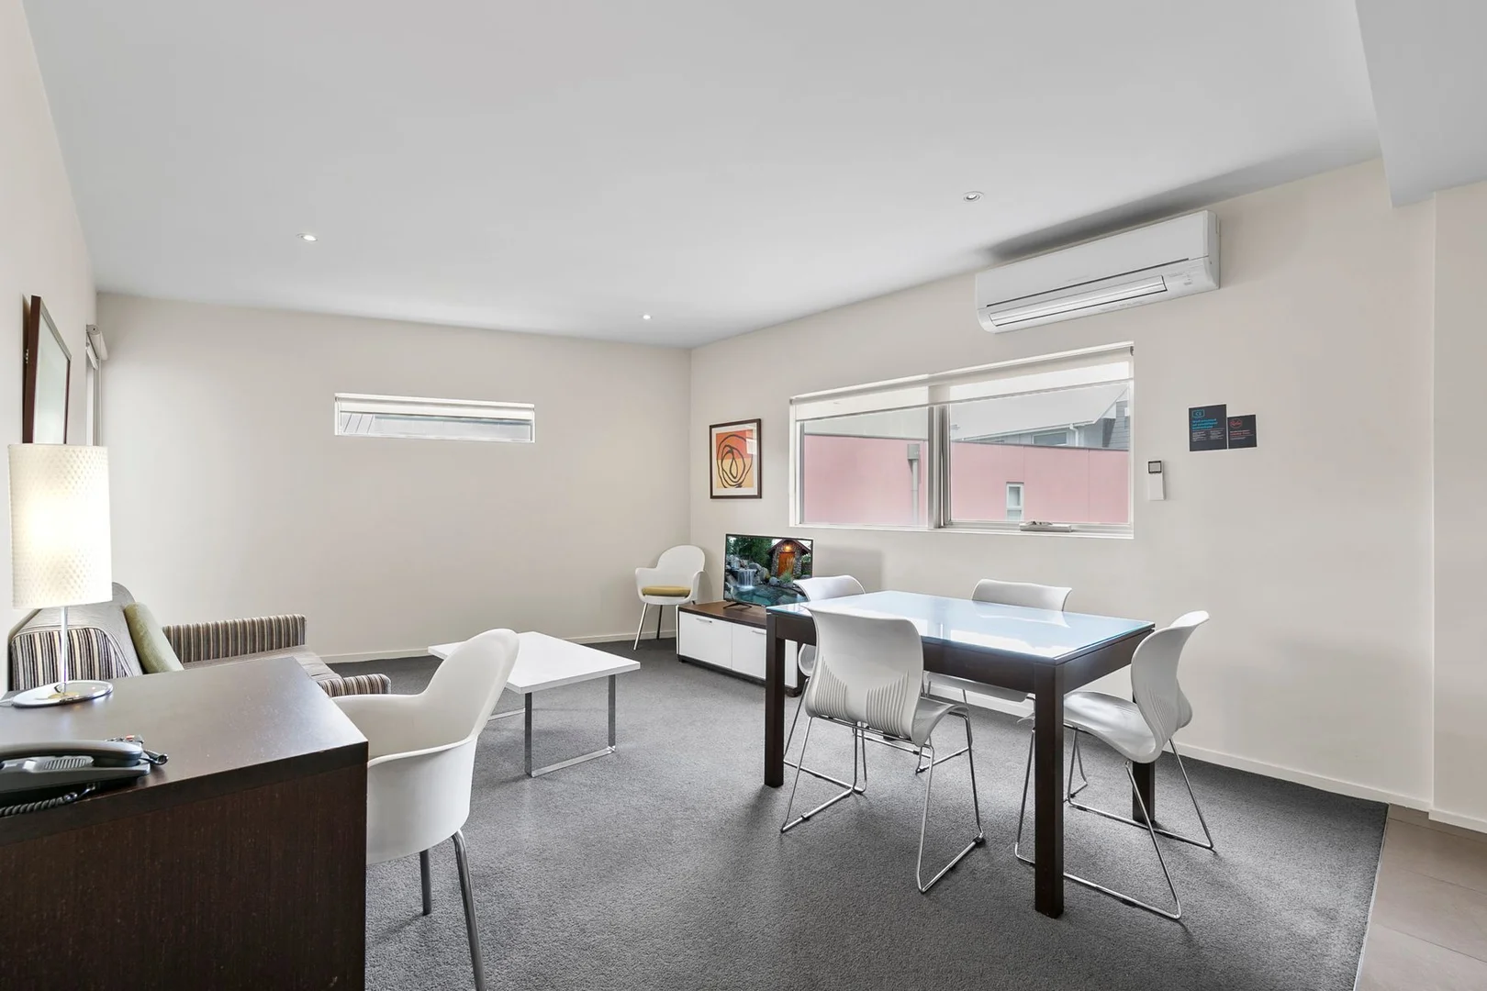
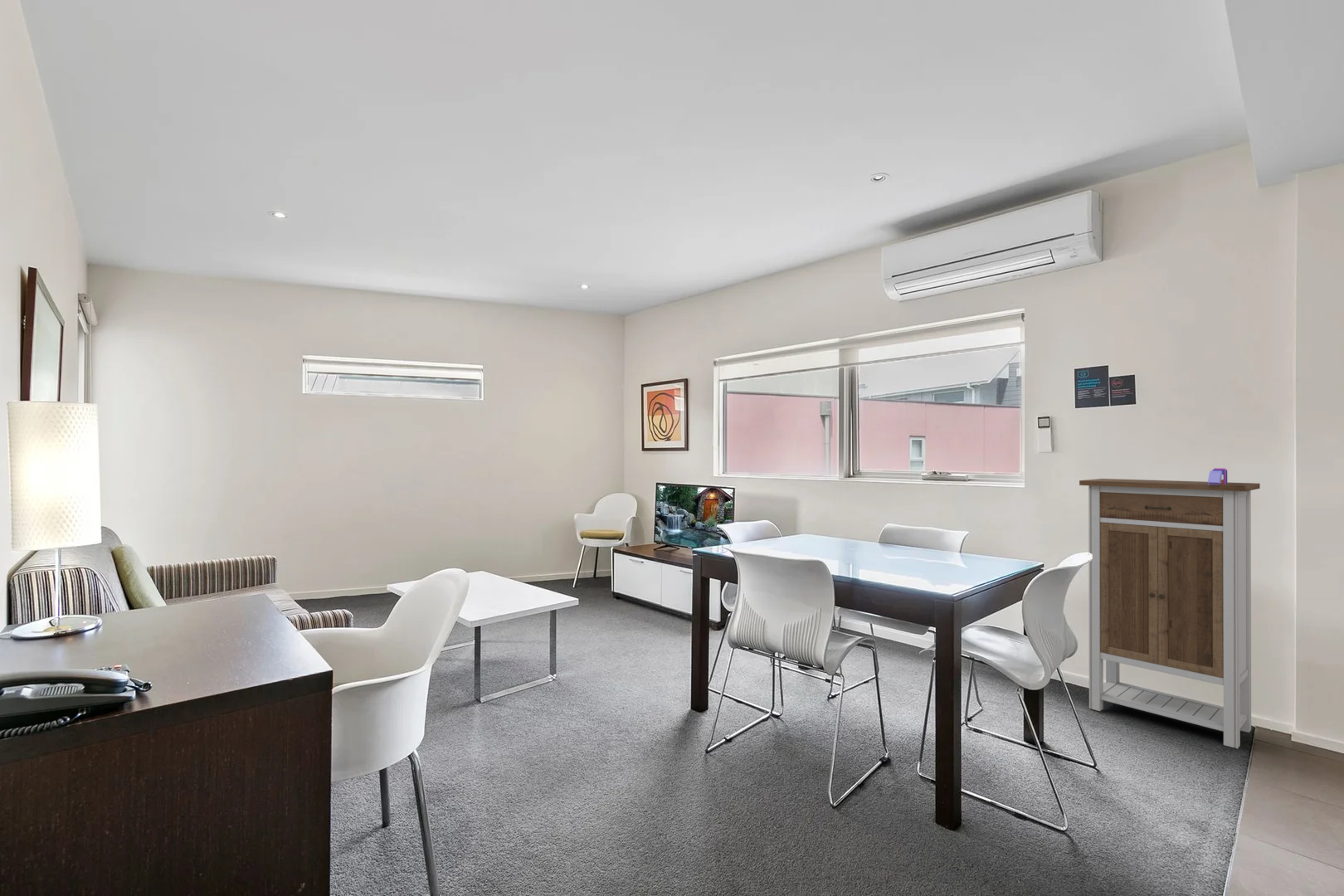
+ cabinet (1166, 600)
+ books (1218, 475)
